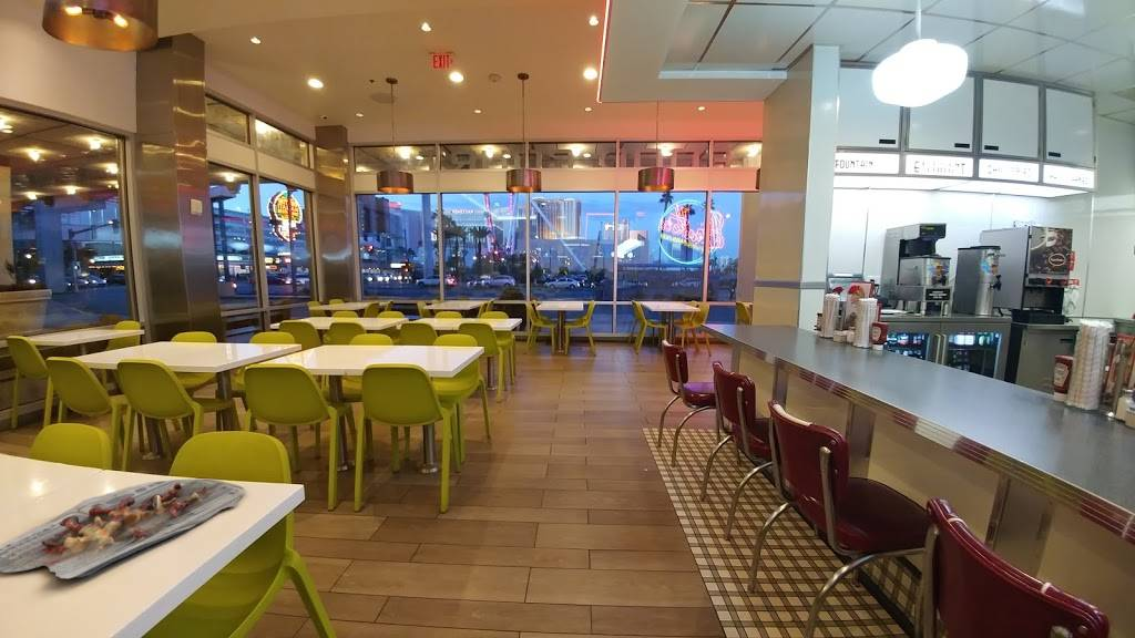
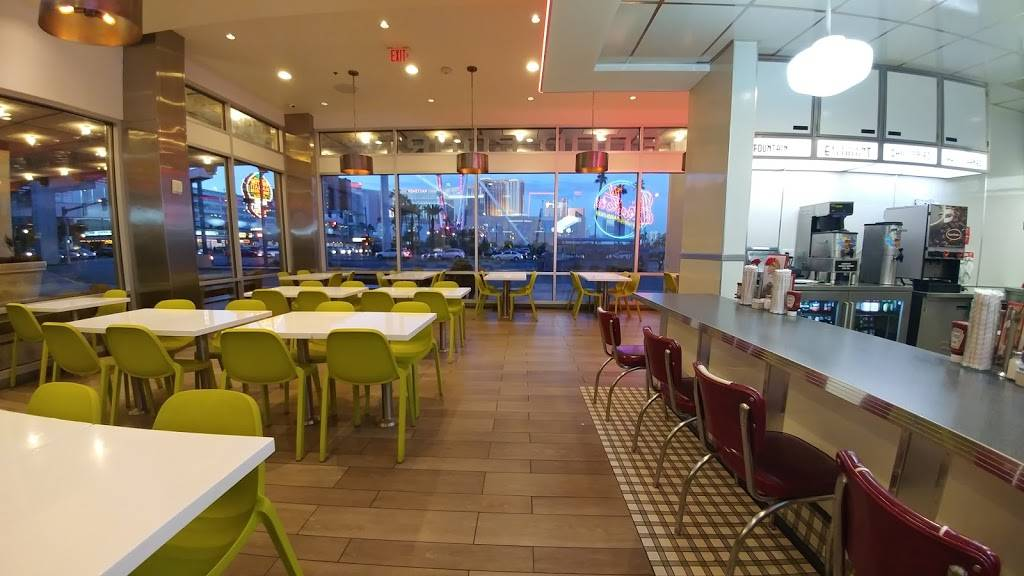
- food tray (134, 510)
